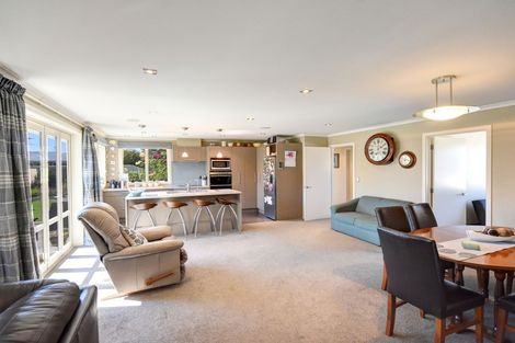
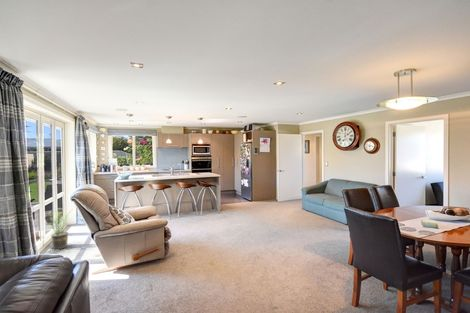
+ potted plant (61, 226)
